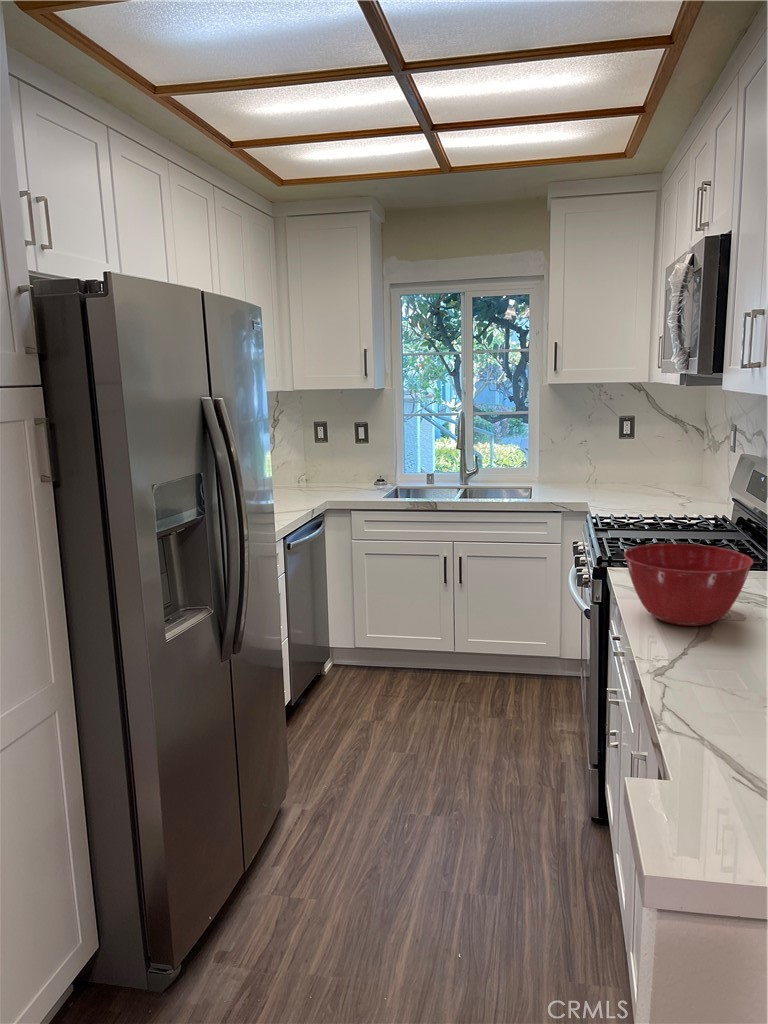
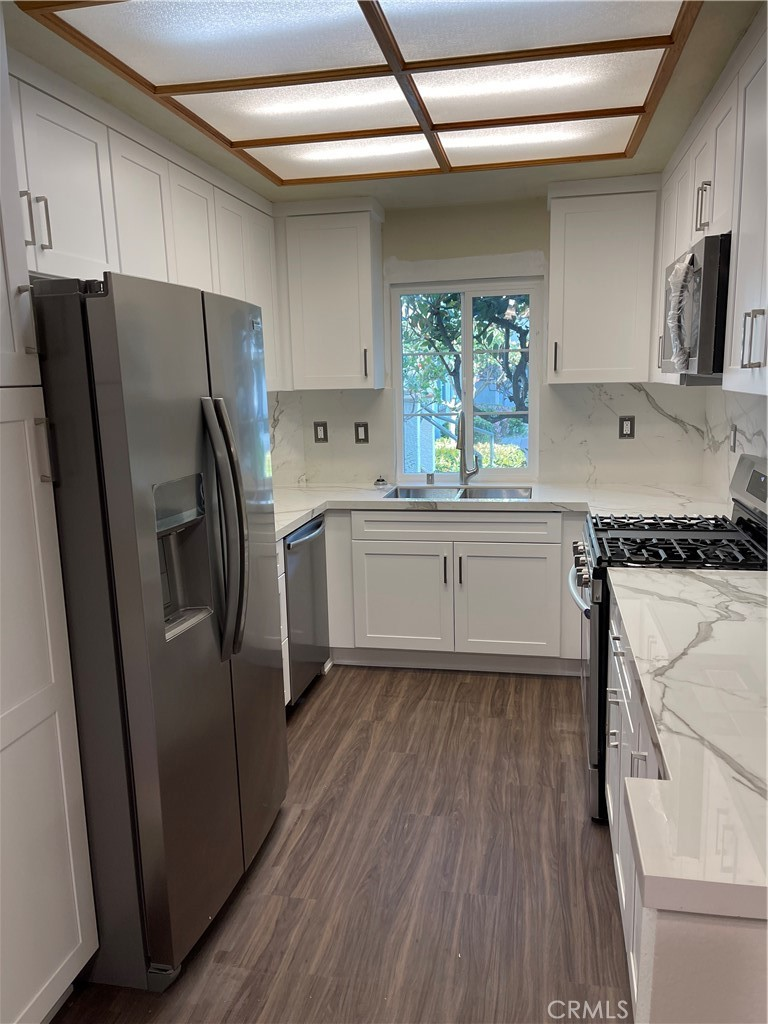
- mixing bowl (684, 586)
